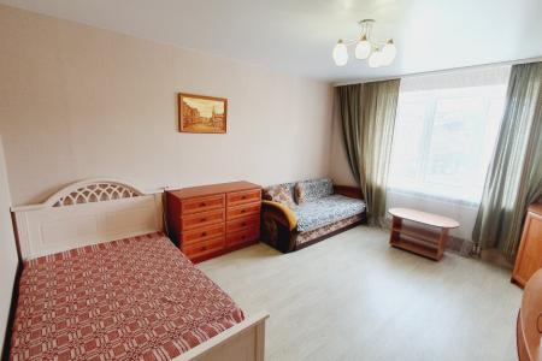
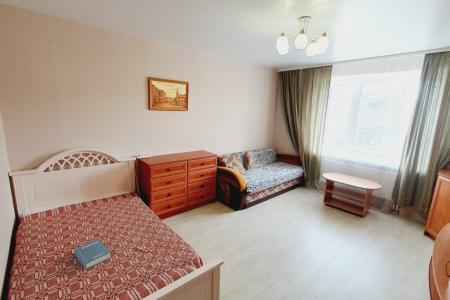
+ book (92, 253)
